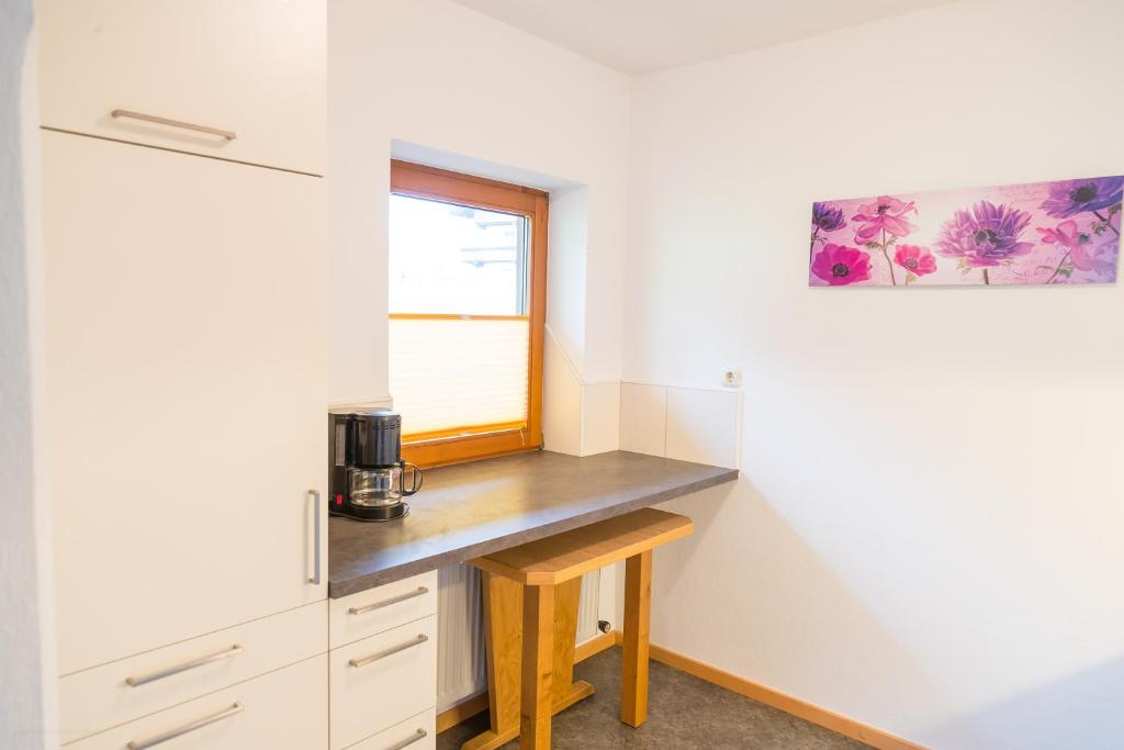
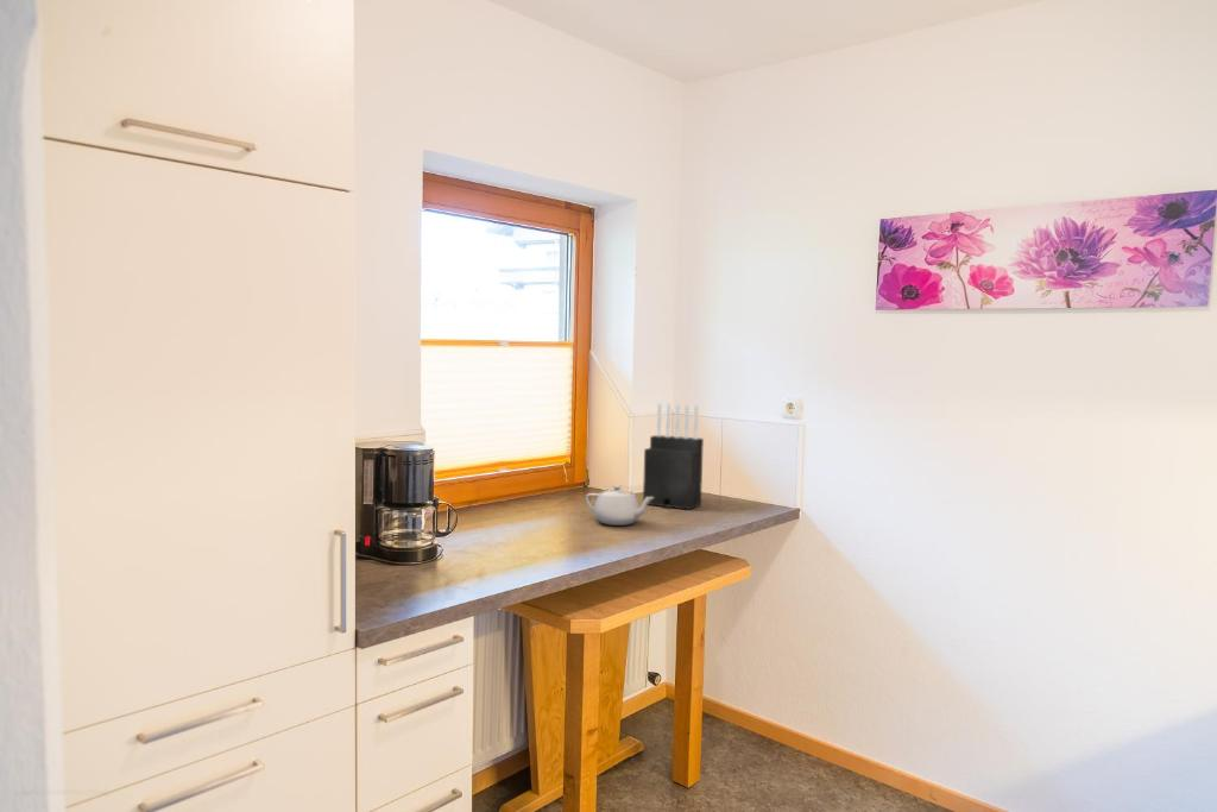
+ knife block (671, 454)
+ teapot (618, 503)
